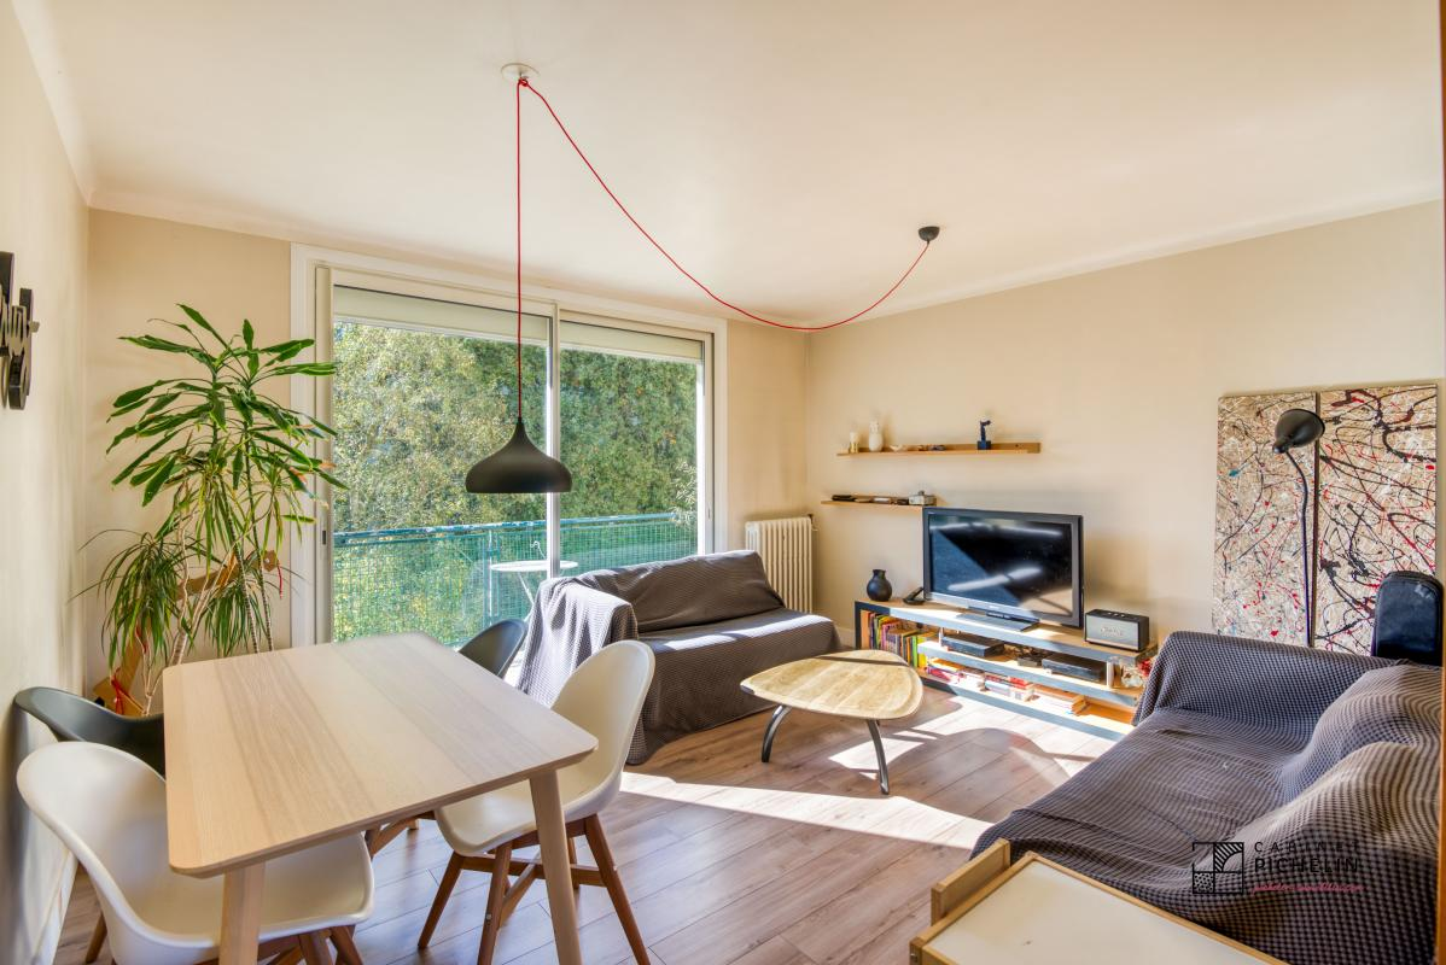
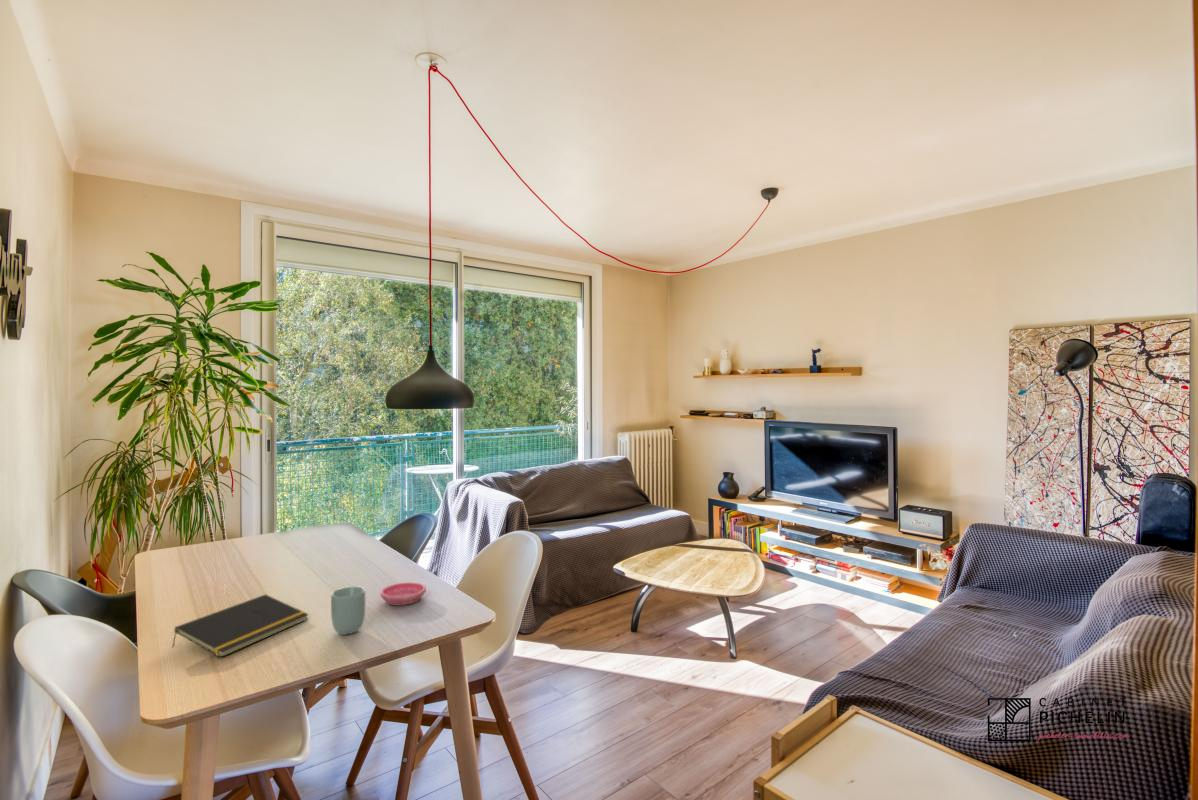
+ notepad (245, 622)
+ cup (348, 611)
+ saucer (403, 594)
